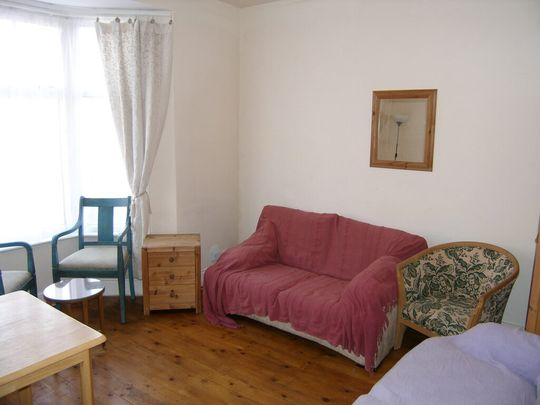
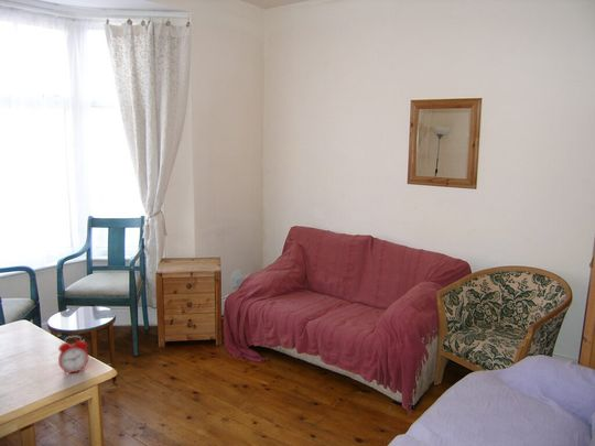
+ alarm clock (73, 353)
